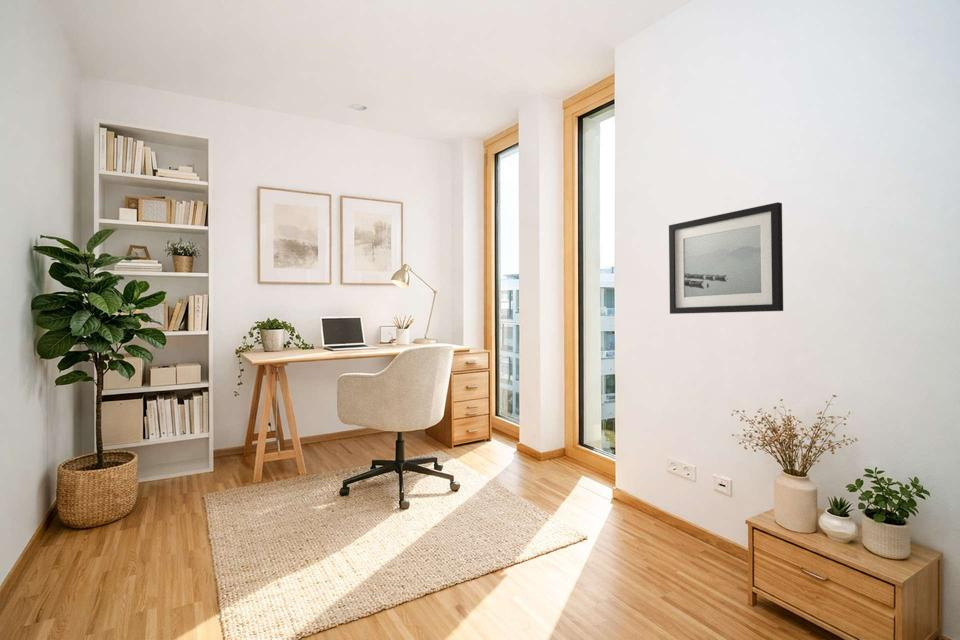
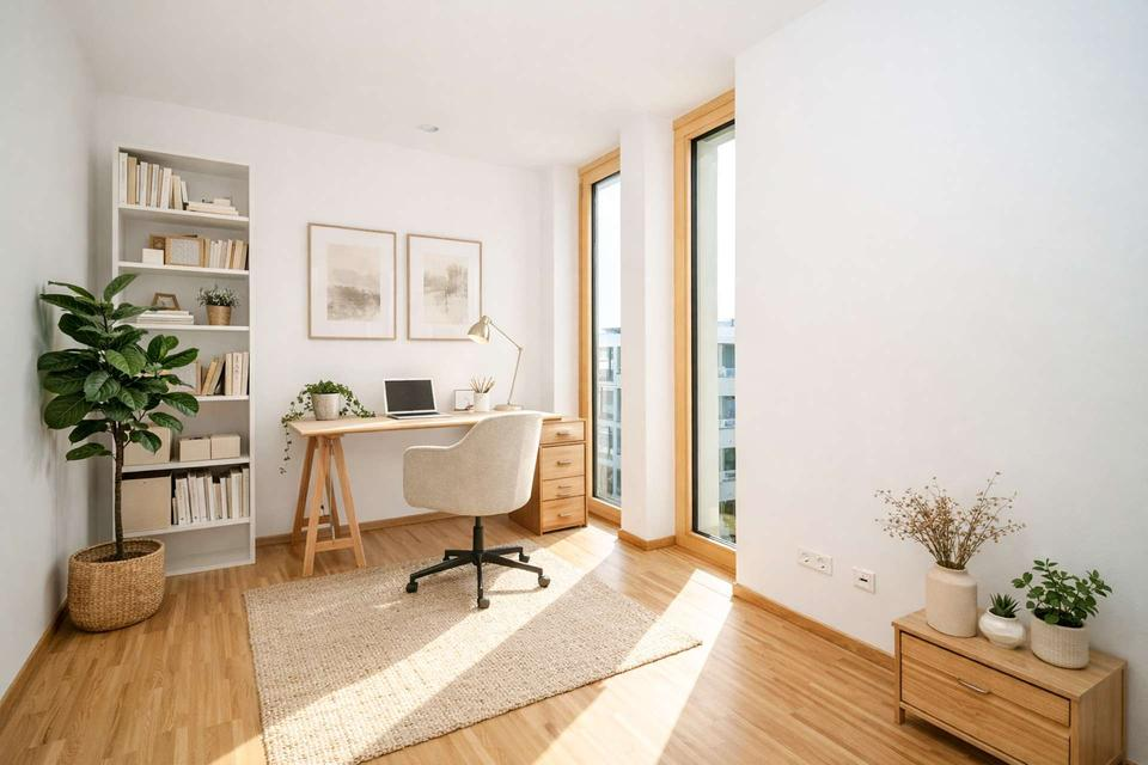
- wall art (720, 263)
